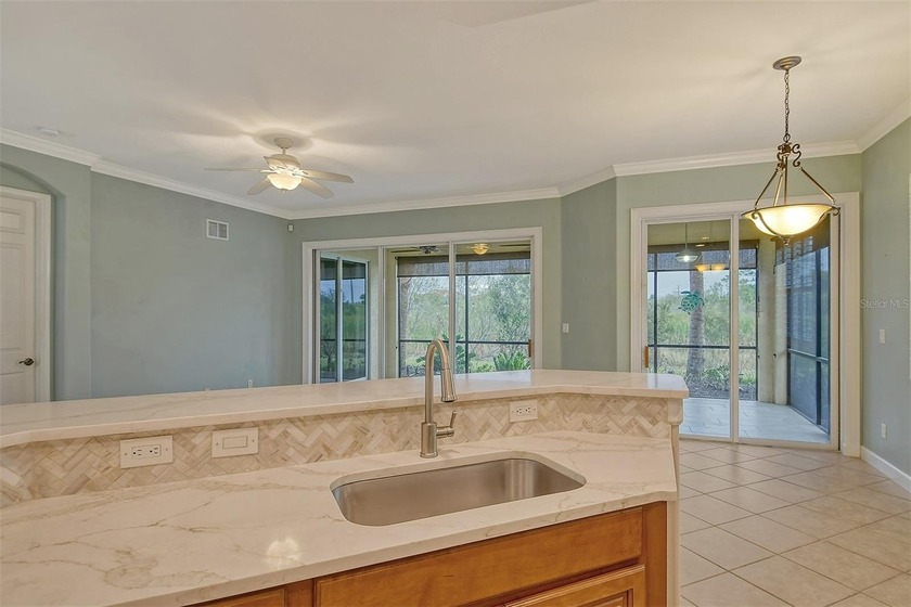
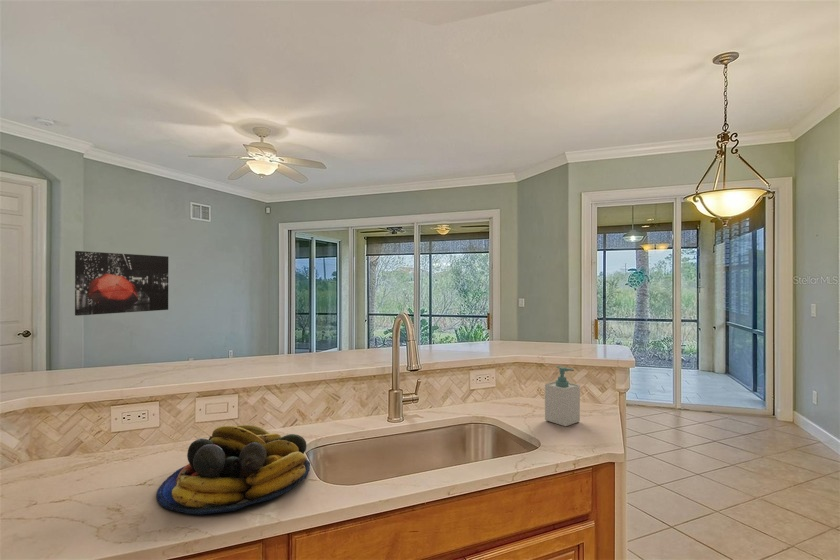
+ fruit bowl (238, 452)
+ wall art (126, 283)
+ soap bottle (562, 394)
